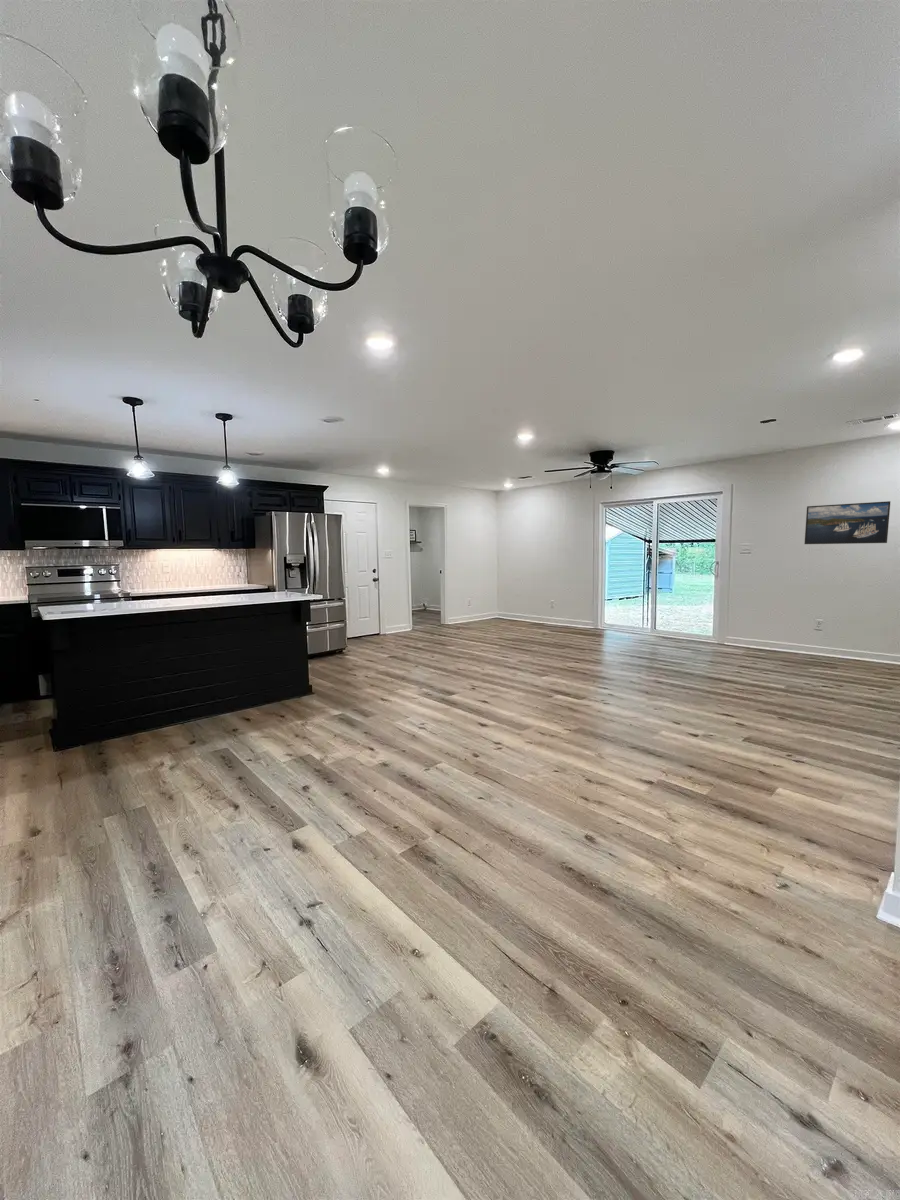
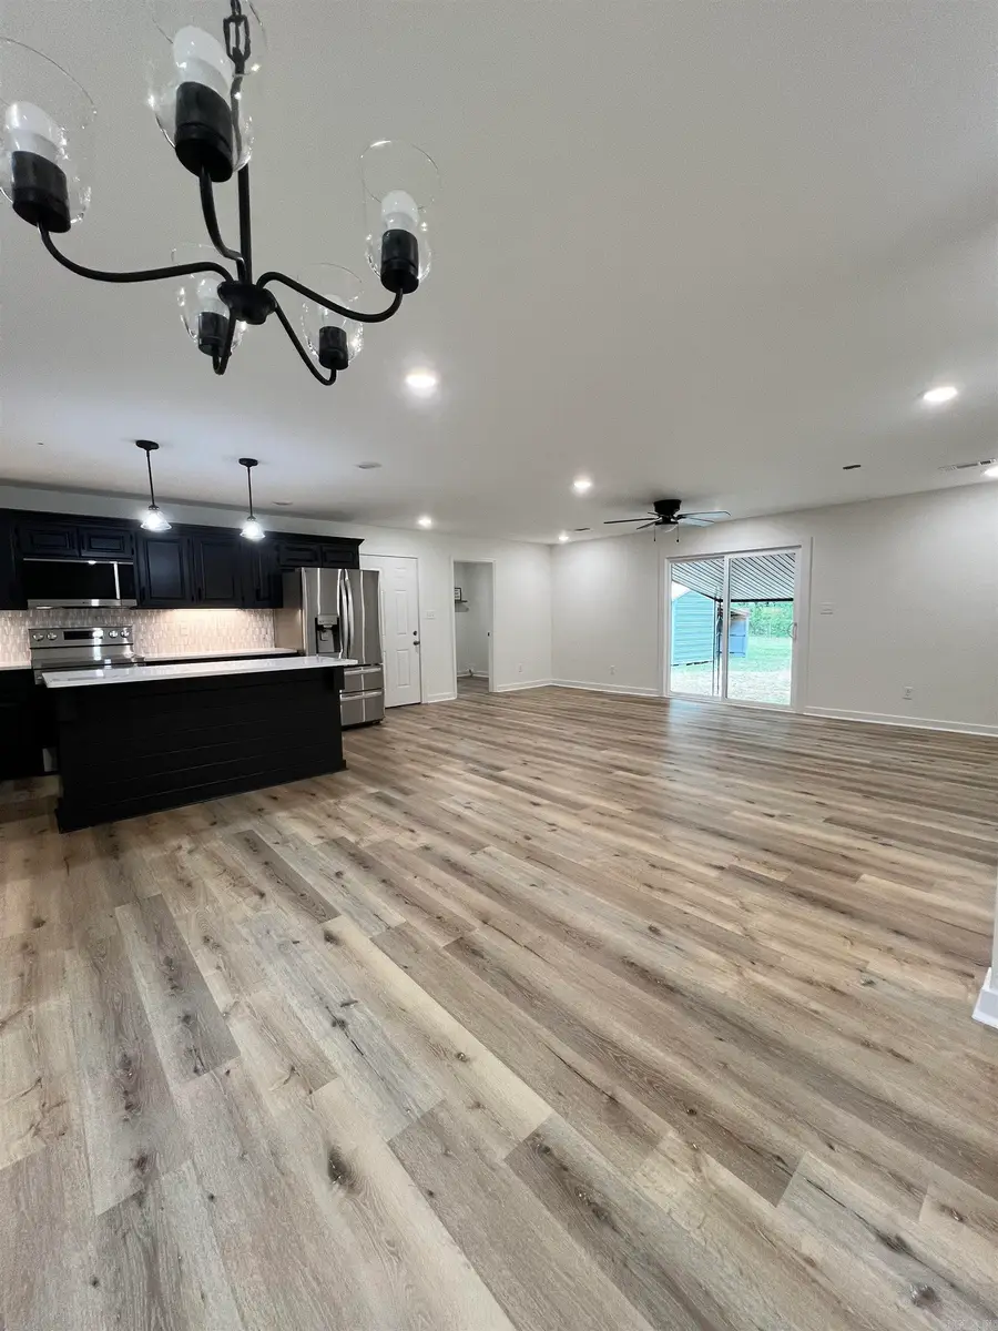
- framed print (845, 523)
